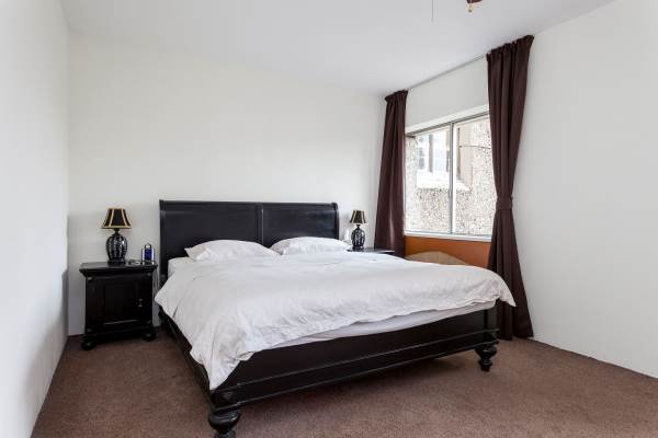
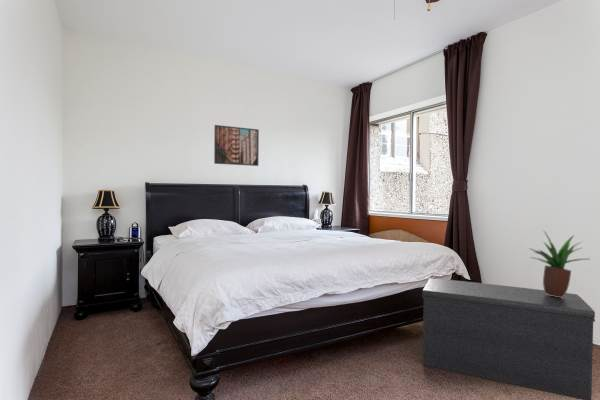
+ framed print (237, 146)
+ potted plant (548, 263)
+ bench (498, 329)
